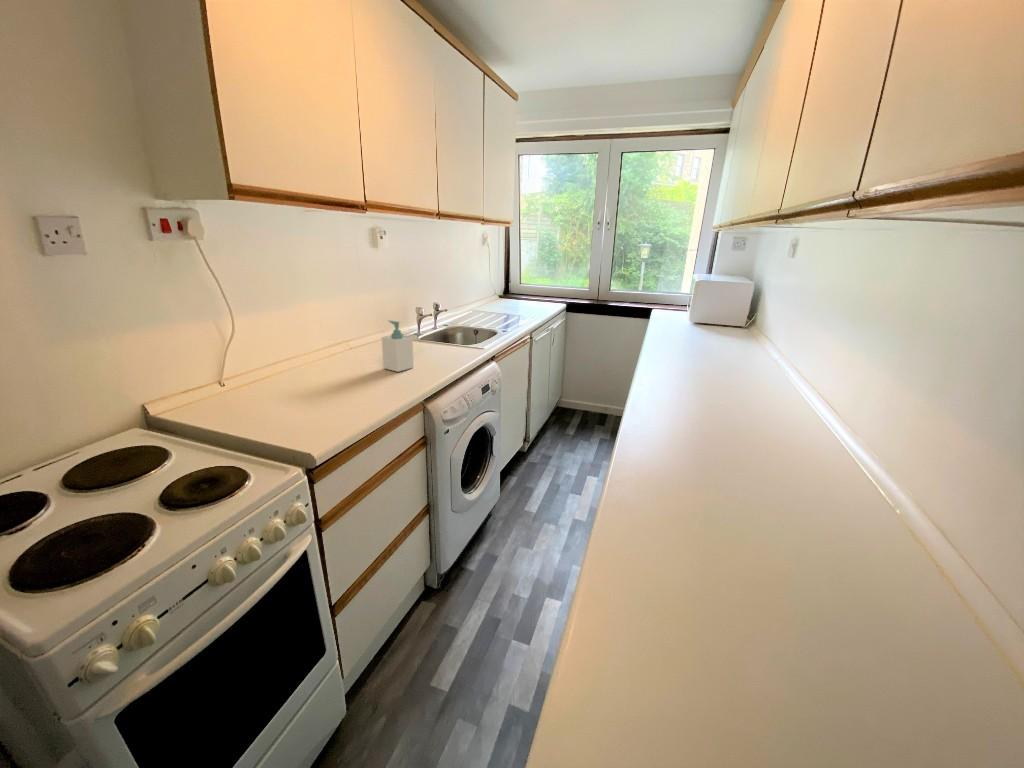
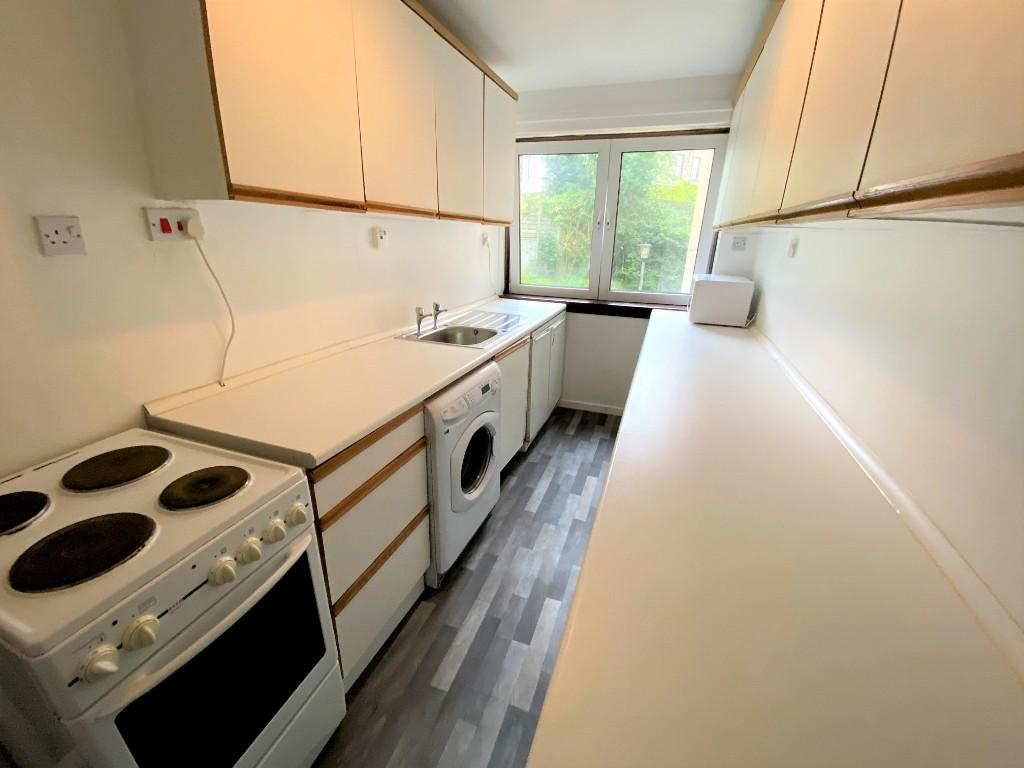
- soap bottle (397, 345)
